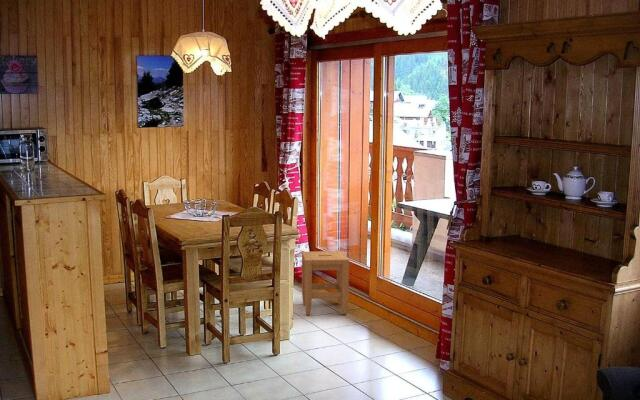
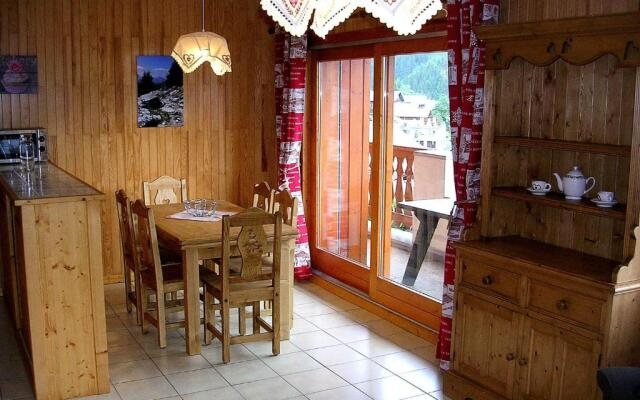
- stool (324, 284)
